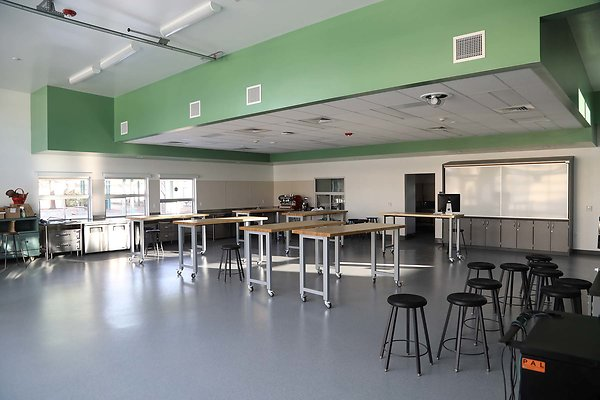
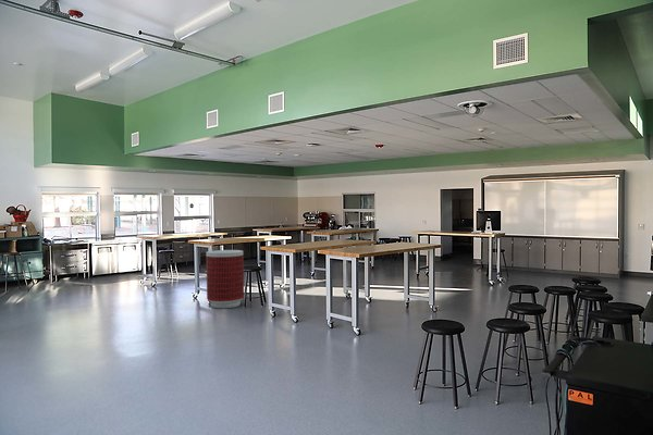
+ trash can (225, 277)
